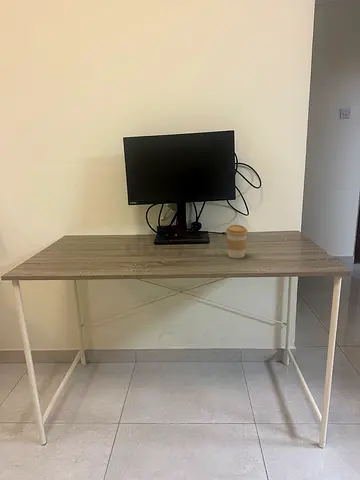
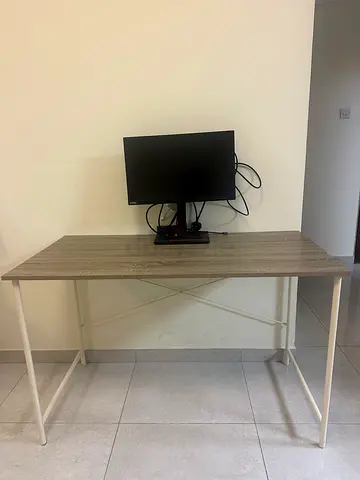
- coffee cup (236, 241)
